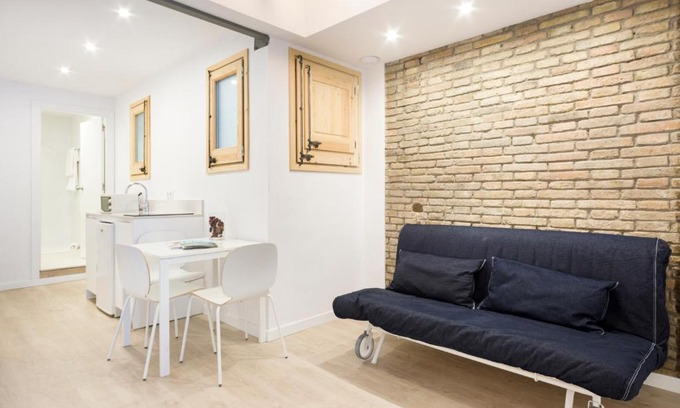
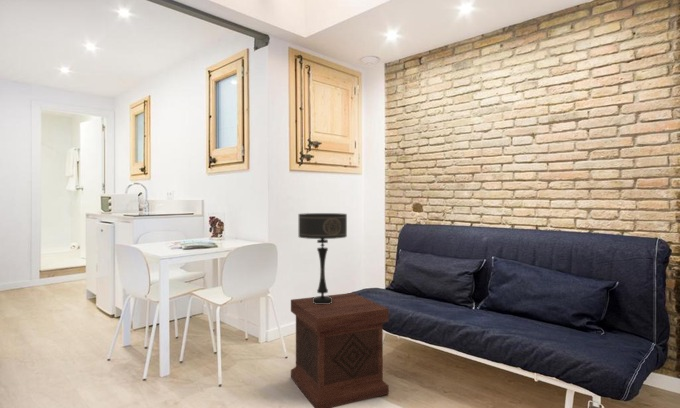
+ side table (337, 344)
+ table lamp (322, 257)
